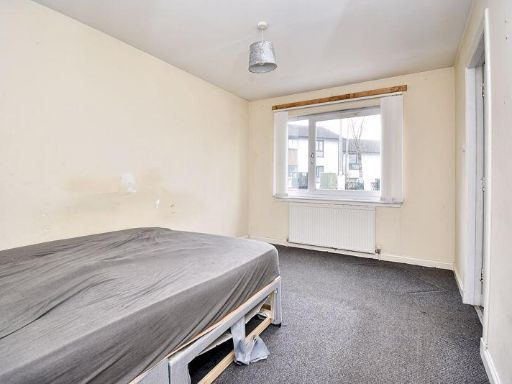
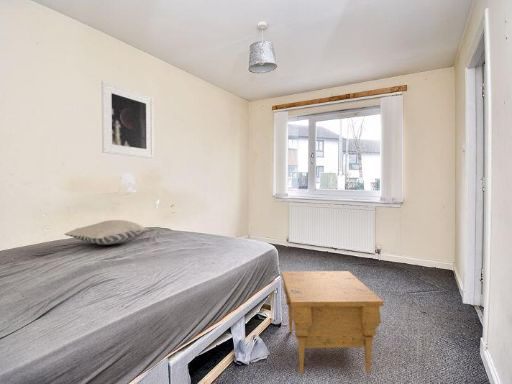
+ pillow (108, 232)
+ nightstand (324, 317)
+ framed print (129, 122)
